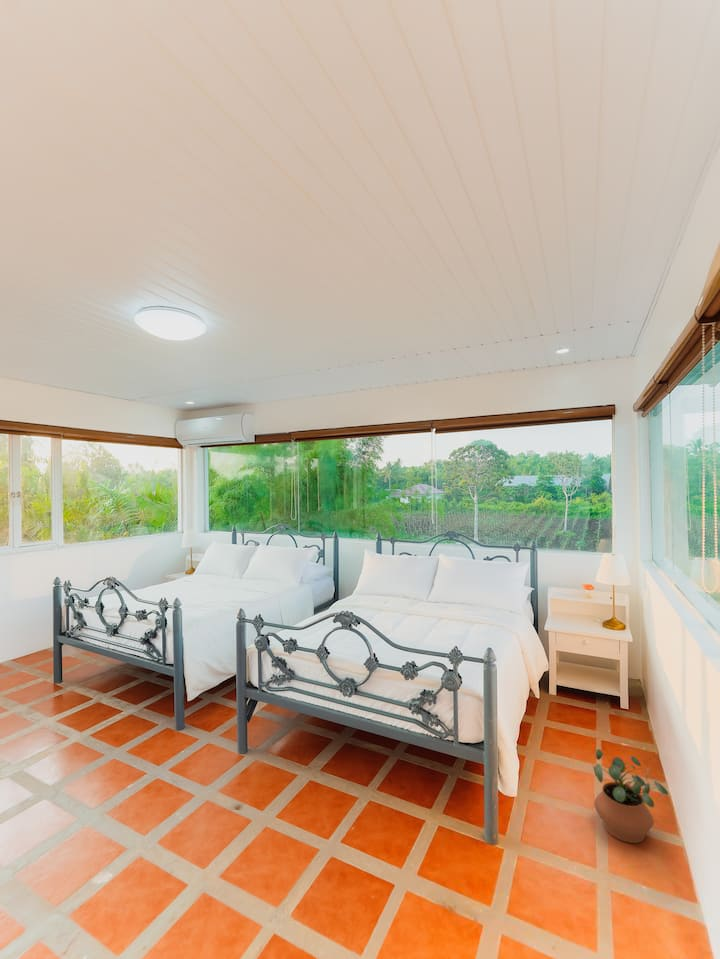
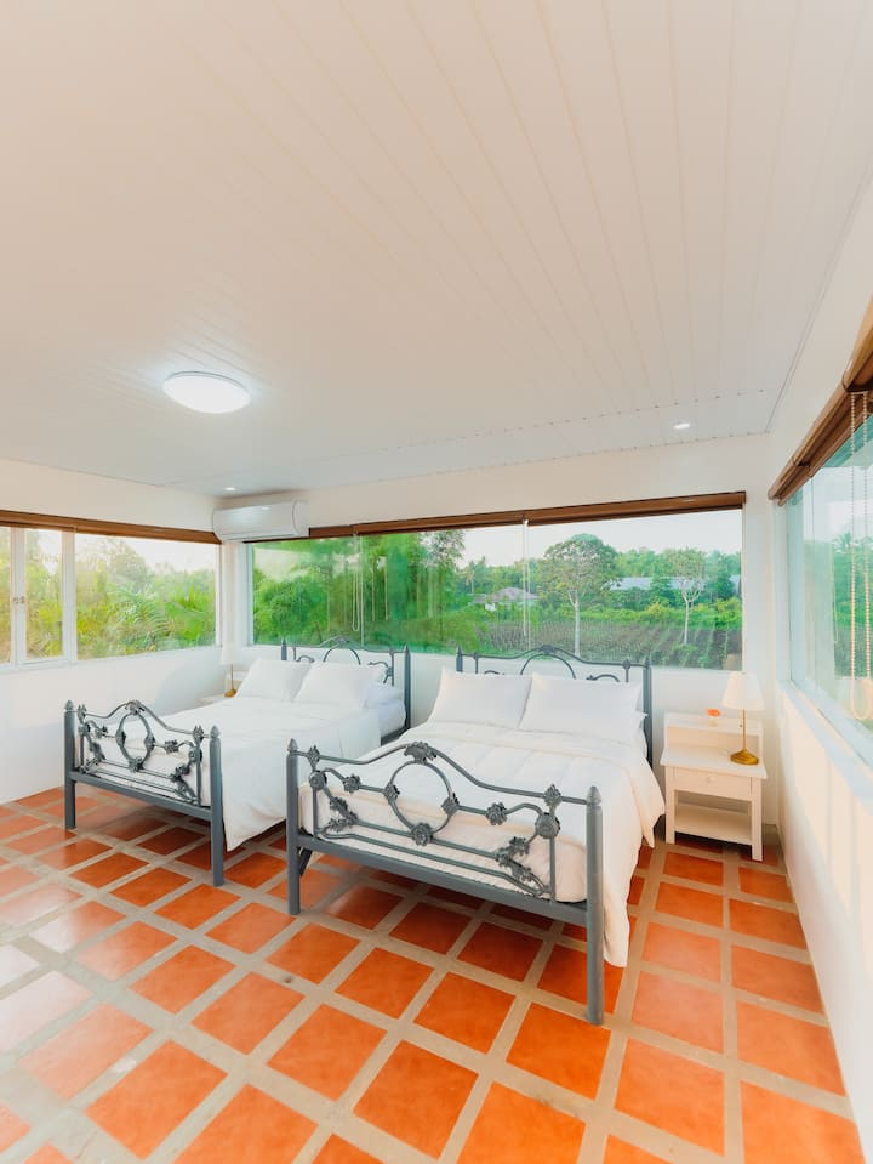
- potted plant (630, 795)
